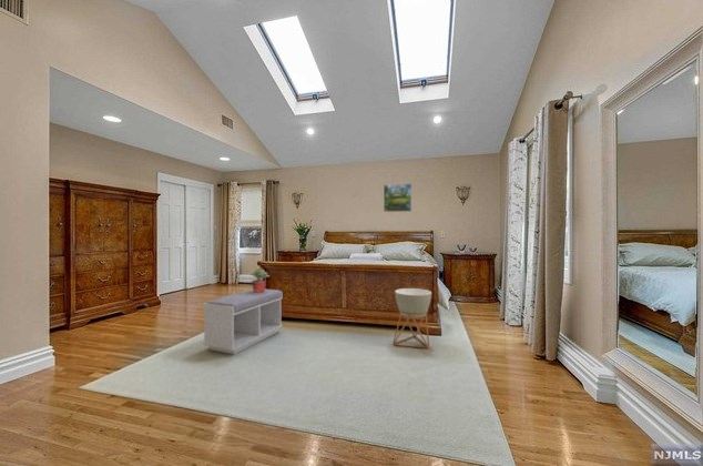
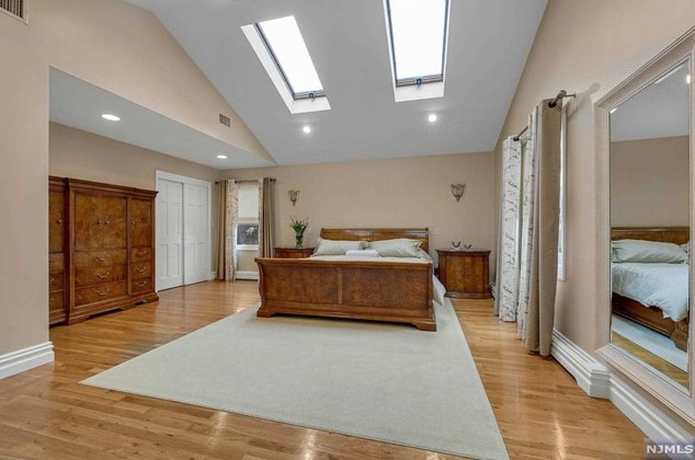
- potted plant (259, 280)
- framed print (397, 197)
- planter (412, 317)
- bench (246, 316)
